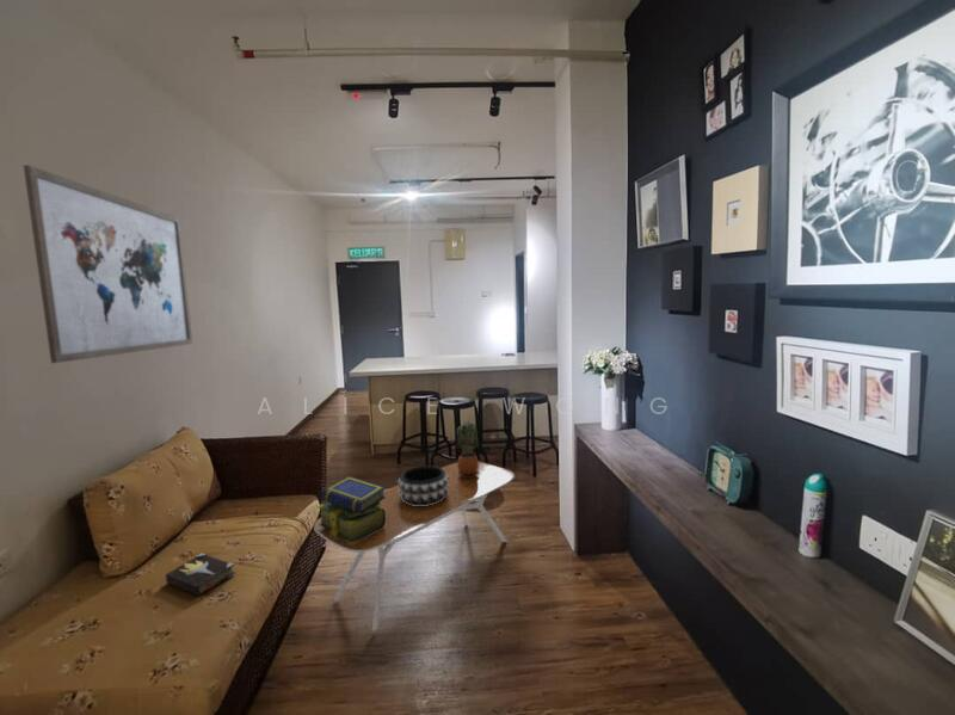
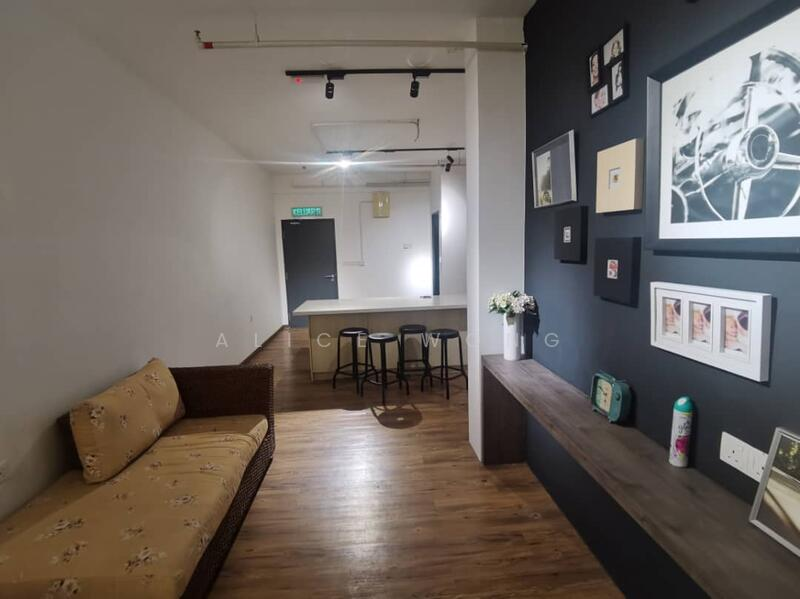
- decorative bowl (423, 485)
- wall art (128, 276)
- coffee table (425, 526)
- stack of books (353, 505)
- potted plant (468, 448)
- hardback book (201, 573)
